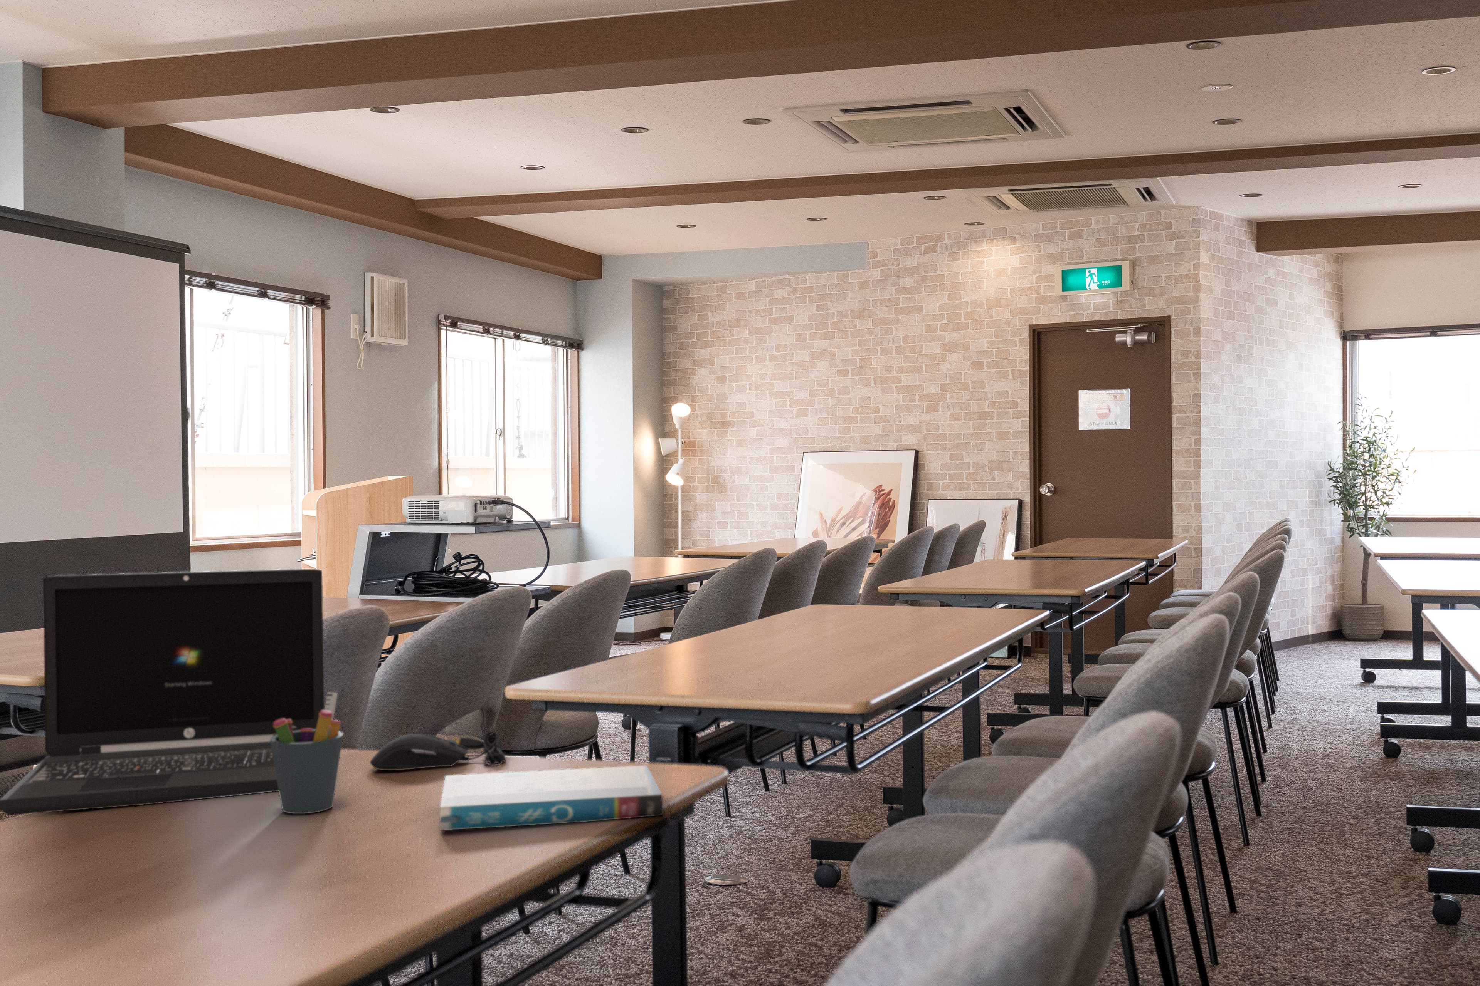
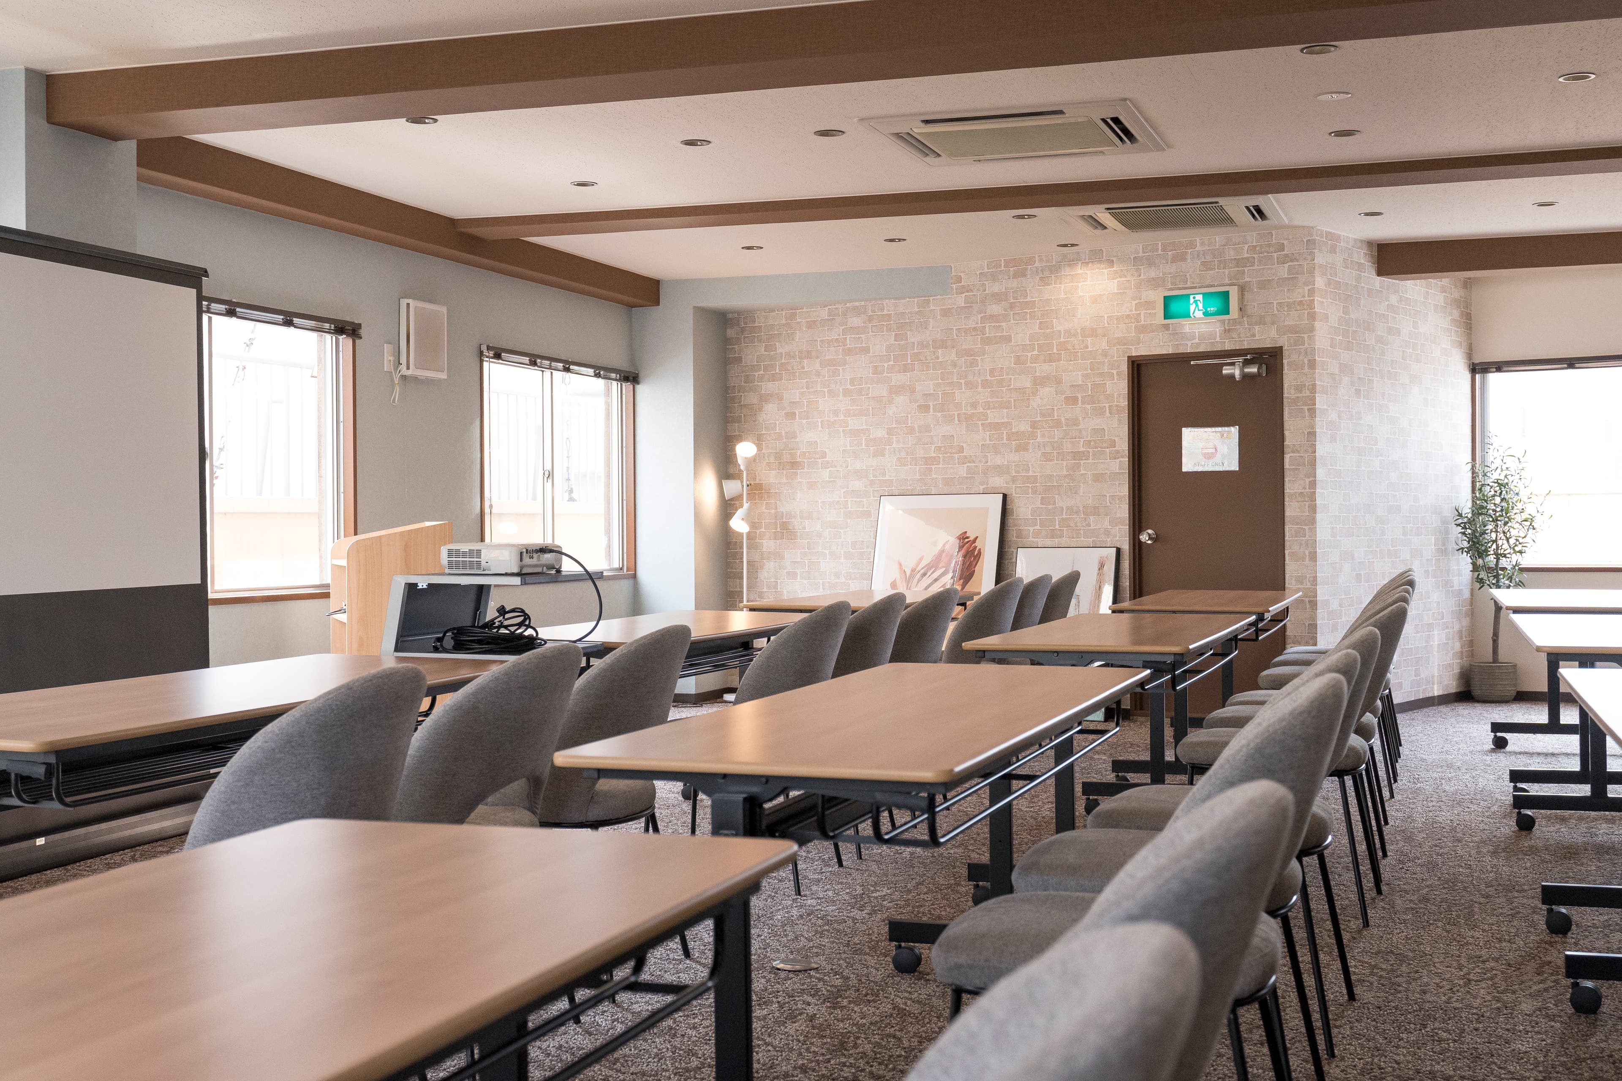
- book (551, 797)
- pen holder (307, 753)
- laptop (177, 680)
- computer mouse (440, 744)
